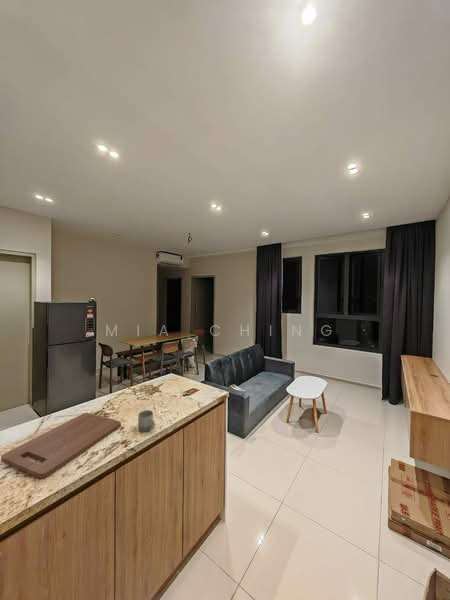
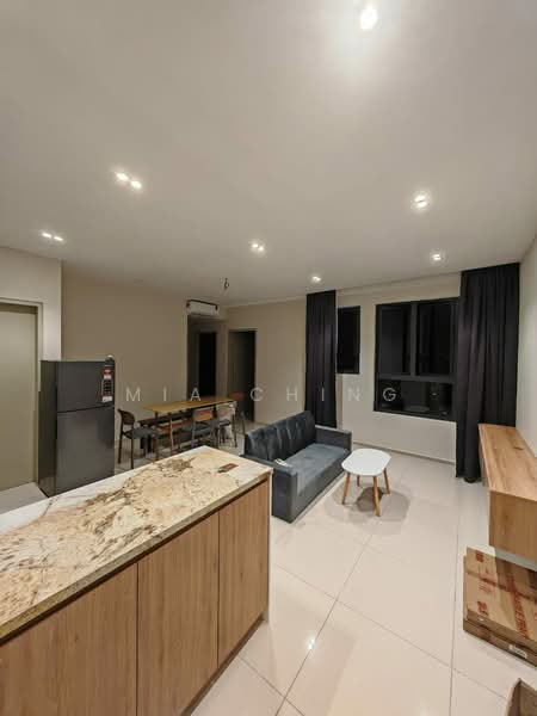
- cutting board (68, 438)
- cup (147, 421)
